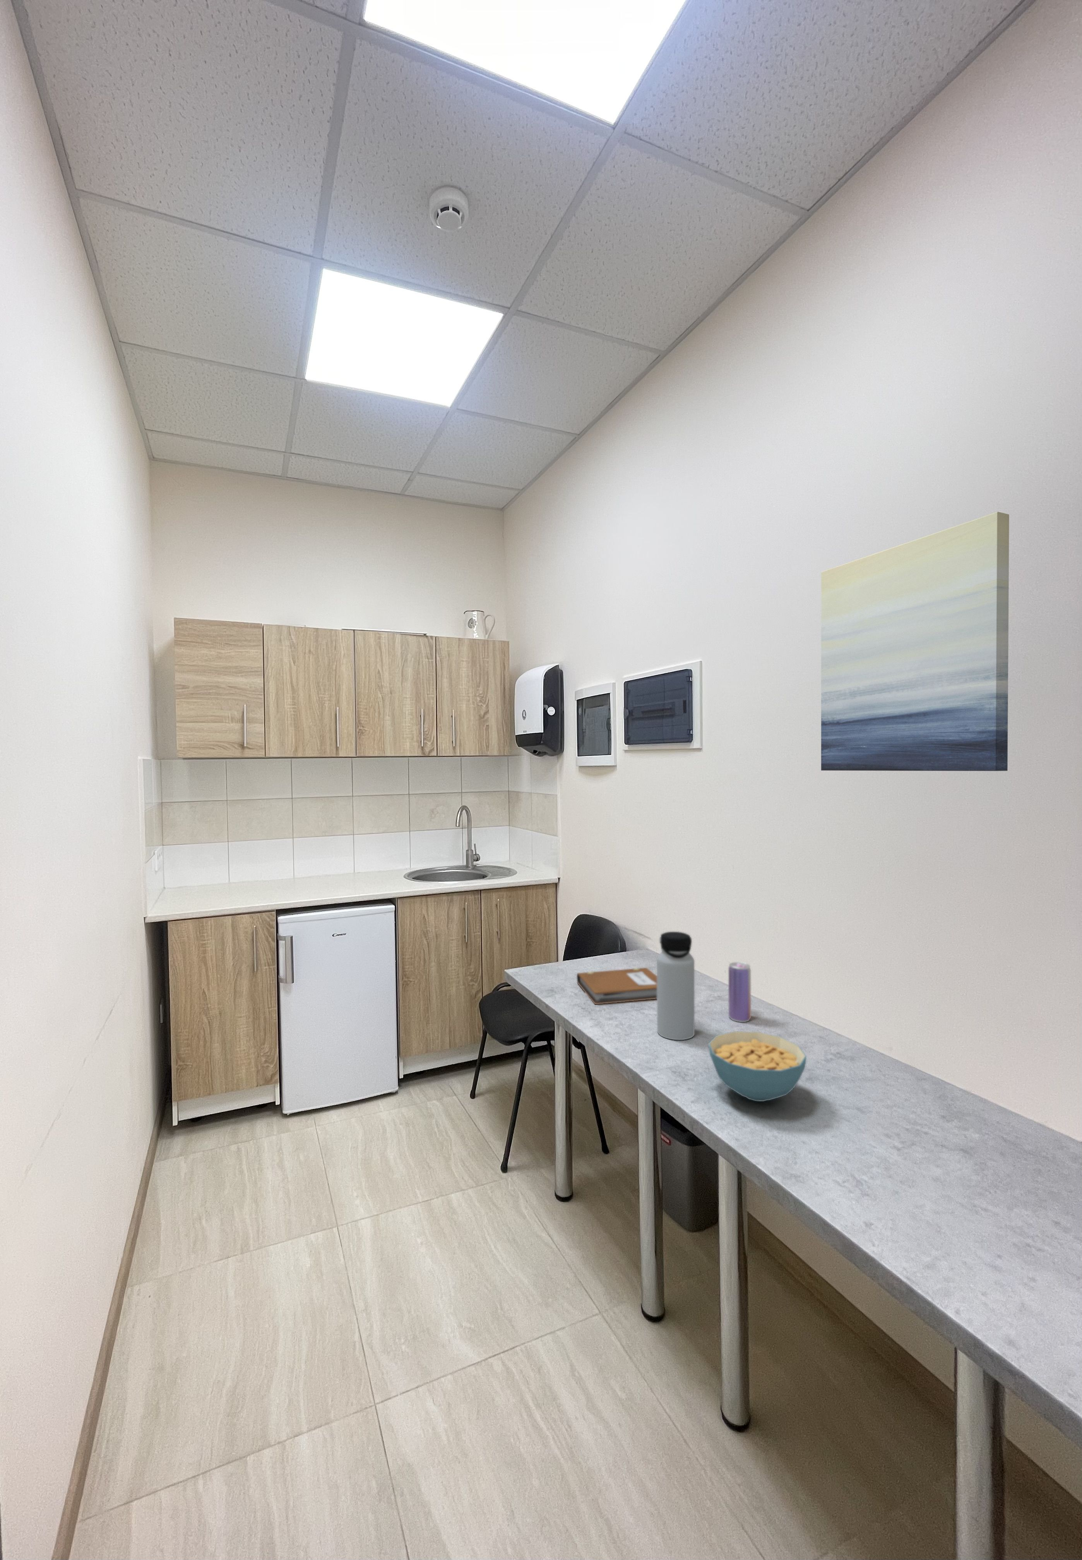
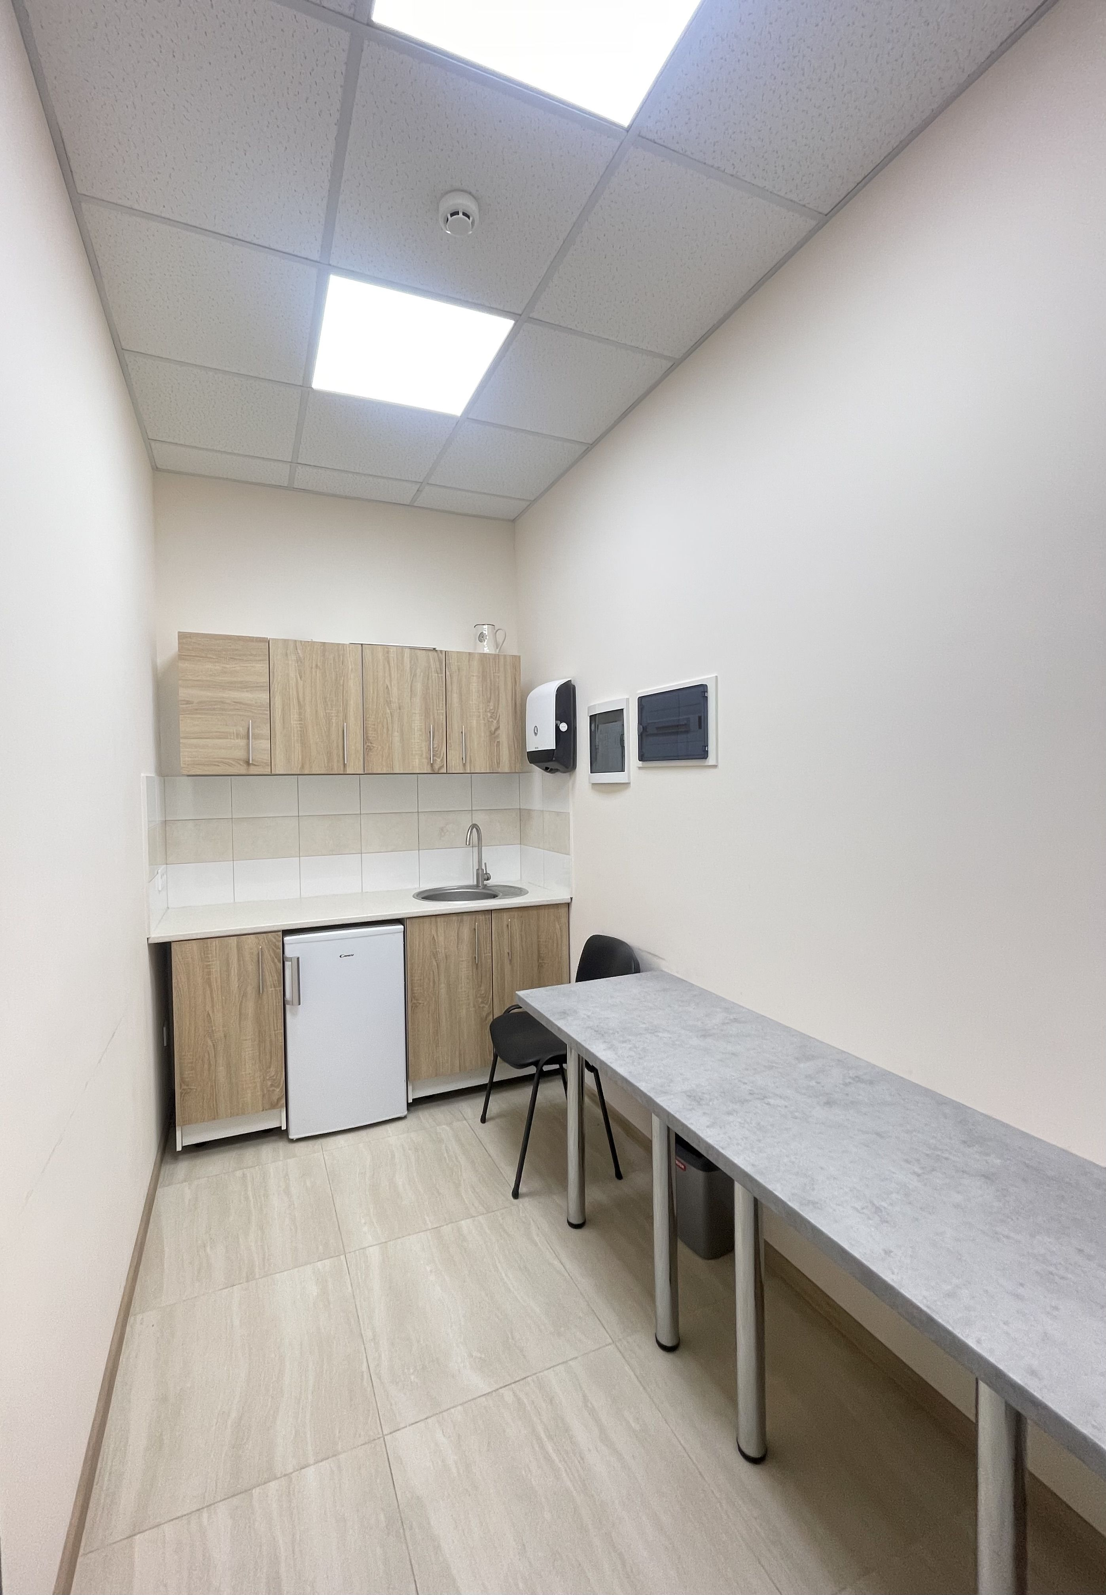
- notebook (623, 984)
- beverage can (740, 992)
- water bottle (676, 984)
- wall art (903, 659)
- cereal bowl (756, 1072)
